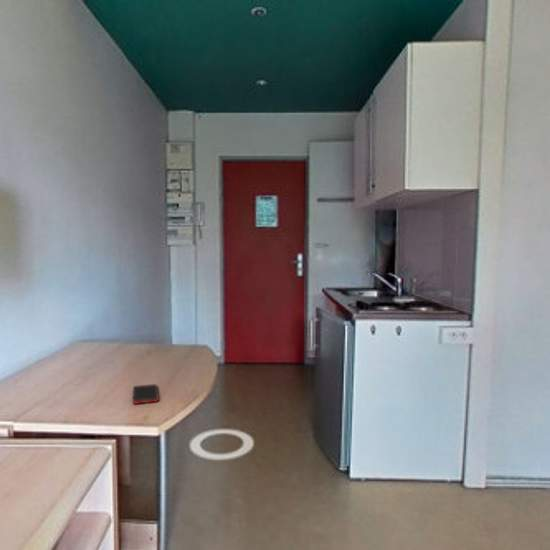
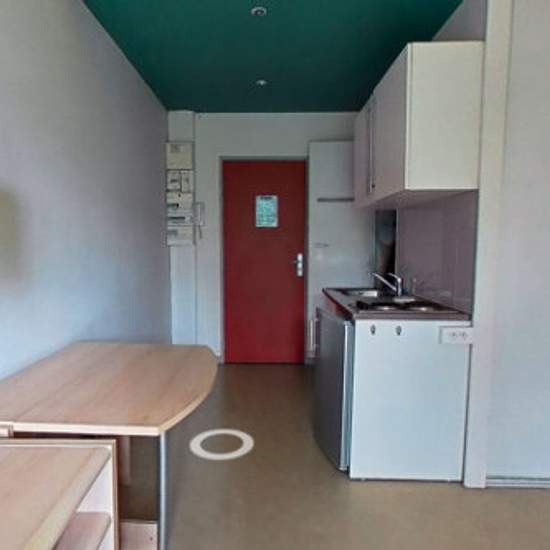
- cell phone (145, 393)
